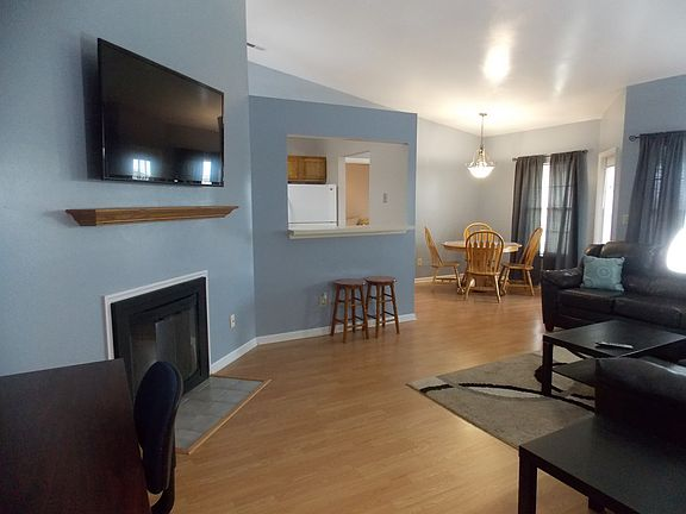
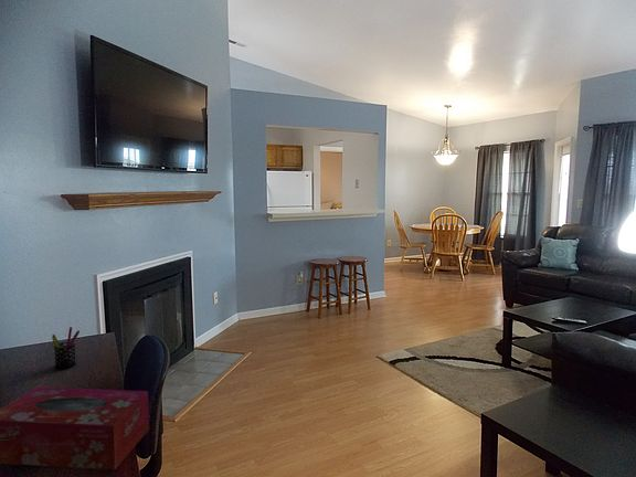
+ pen holder (63, 347)
+ tissue box (72, 424)
